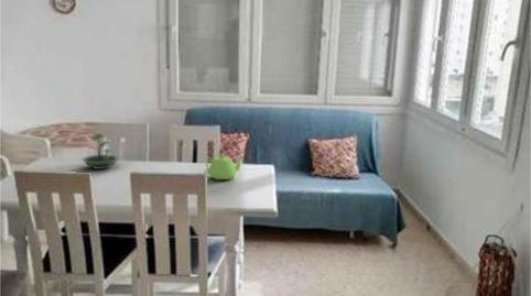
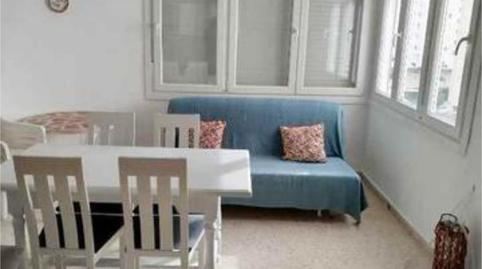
- terrarium (99, 139)
- teapot (224, 166)
